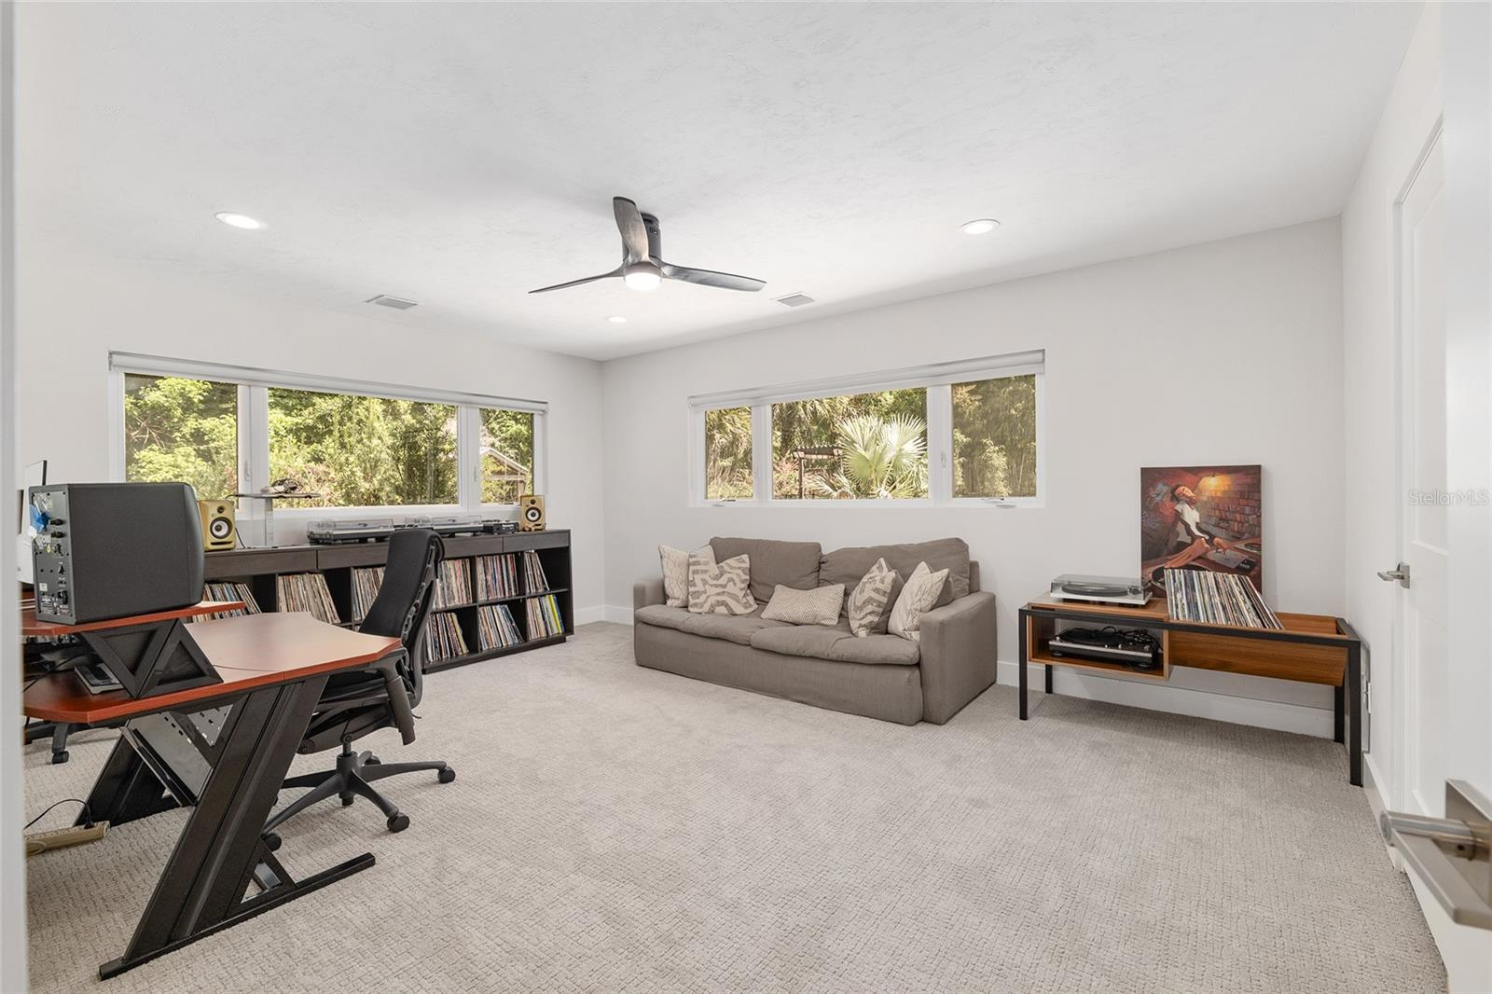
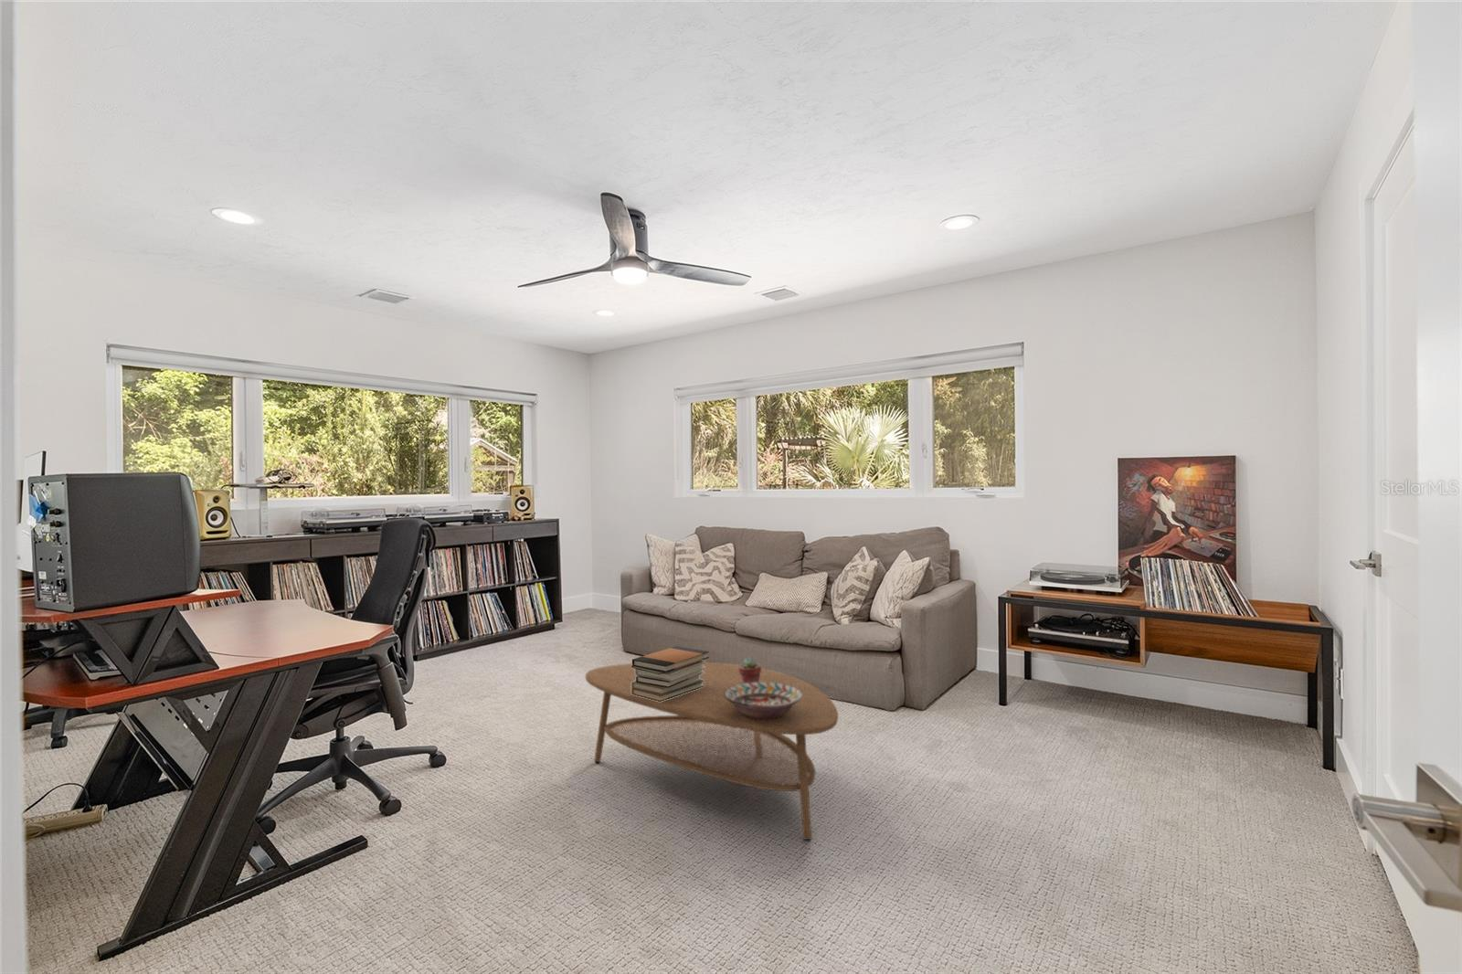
+ coffee table (716, 732)
+ potted succulent (749, 672)
+ book stack (671, 672)
+ decorative bowl (763, 702)
